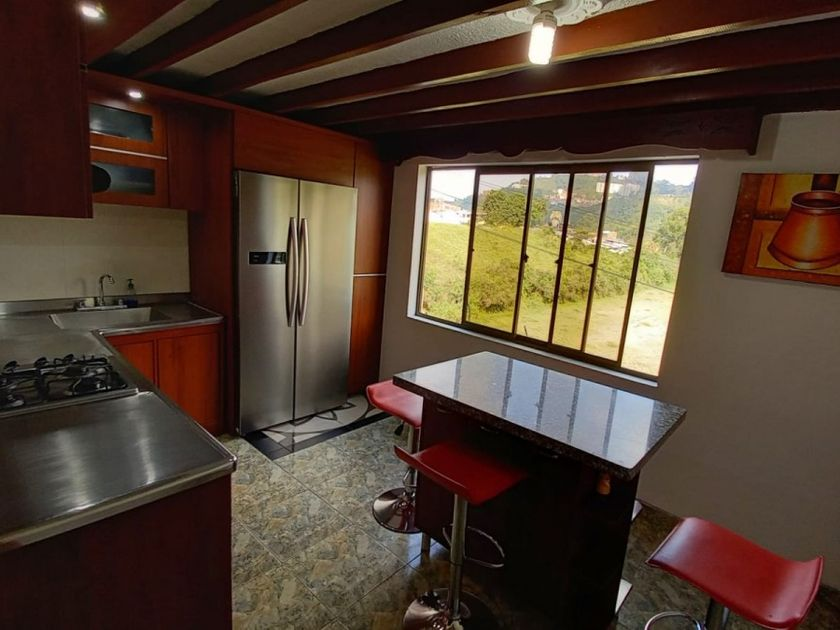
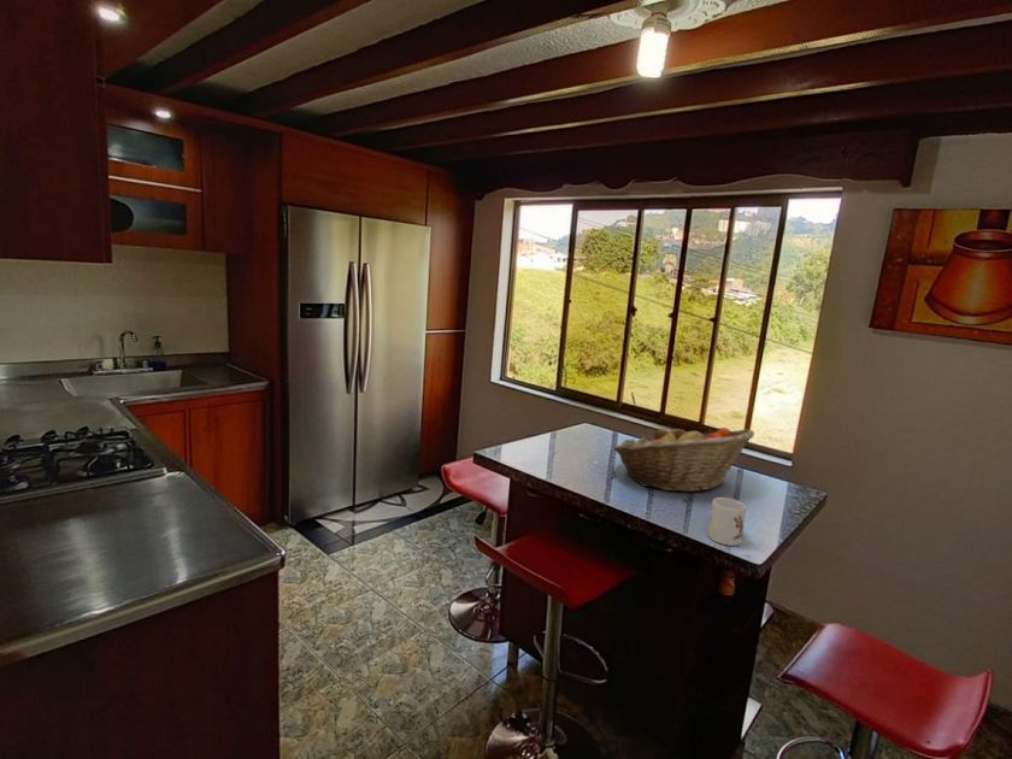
+ fruit basket (682, 451)
+ mug (729, 519)
